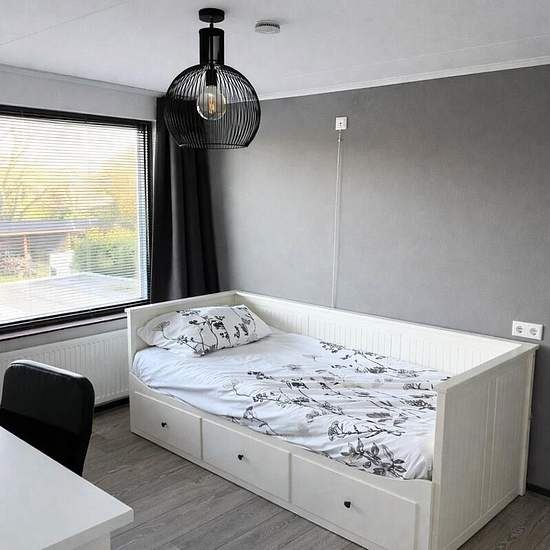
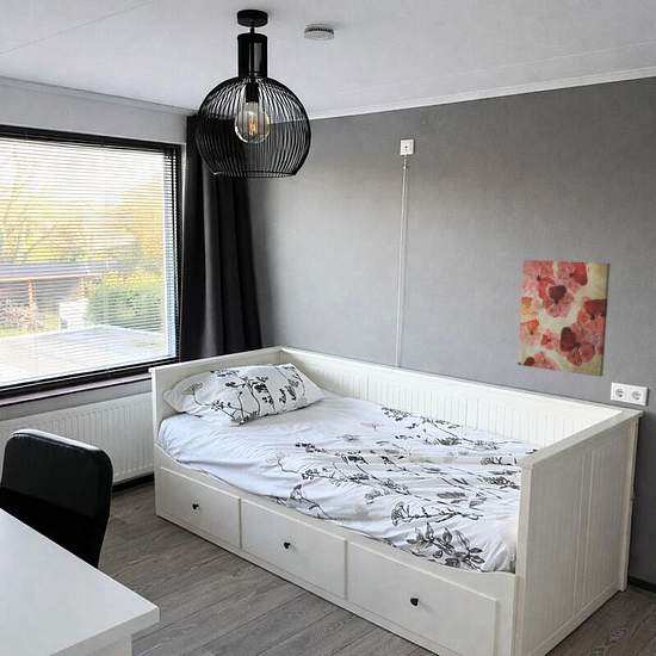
+ wall art (562, 316)
